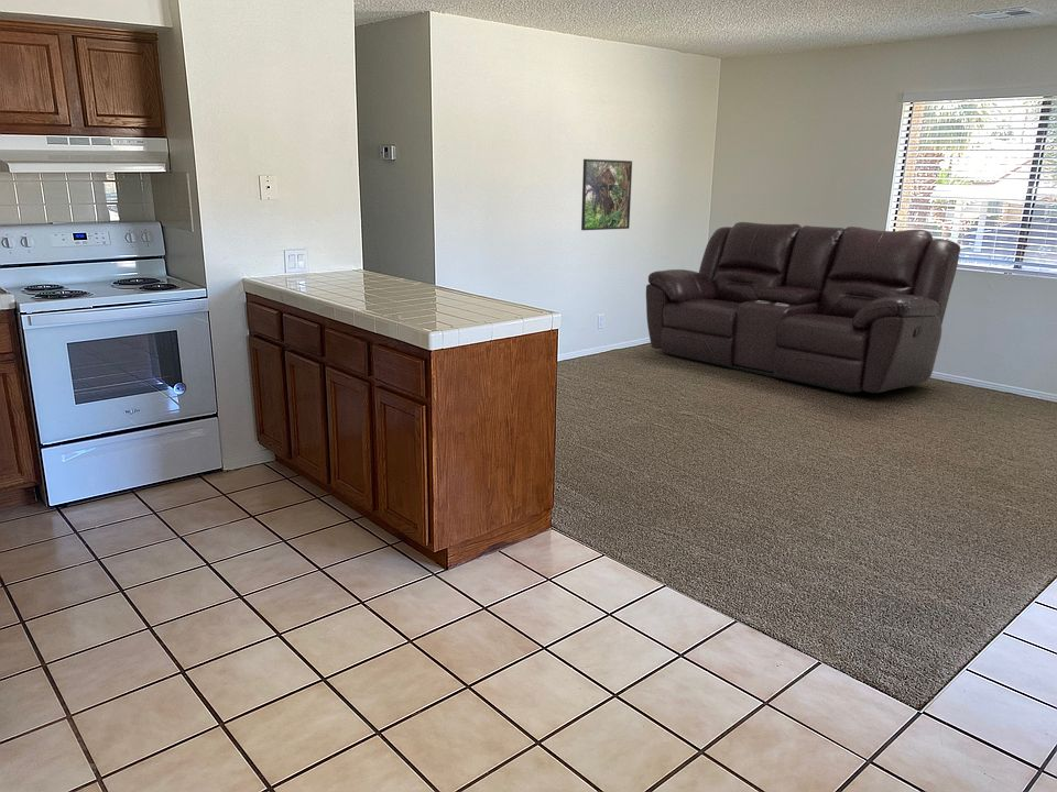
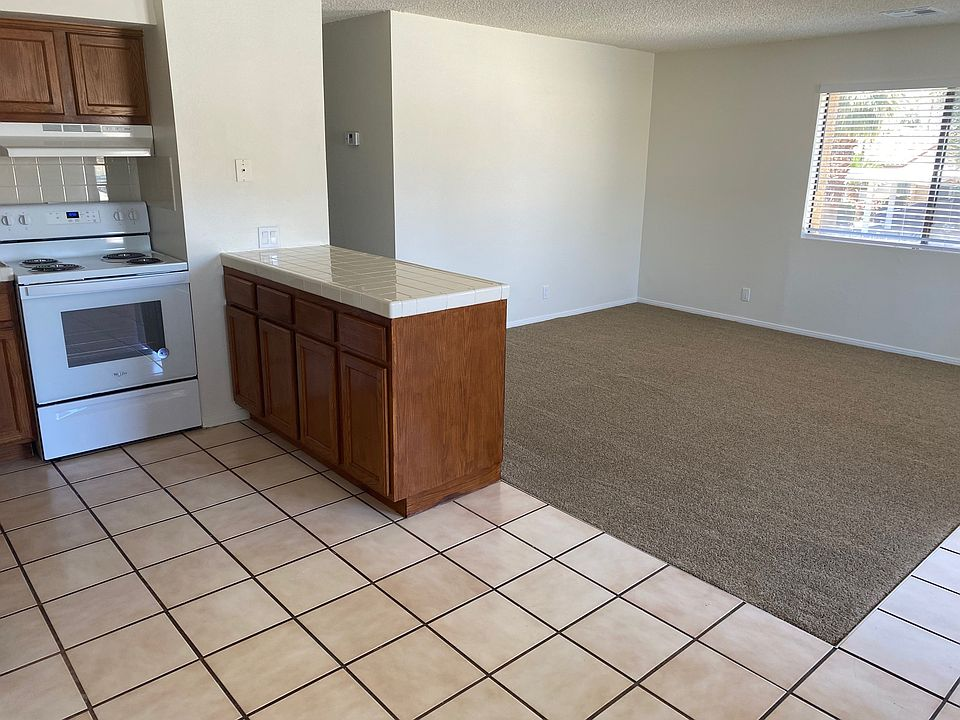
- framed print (607, 195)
- sofa (789, 297)
